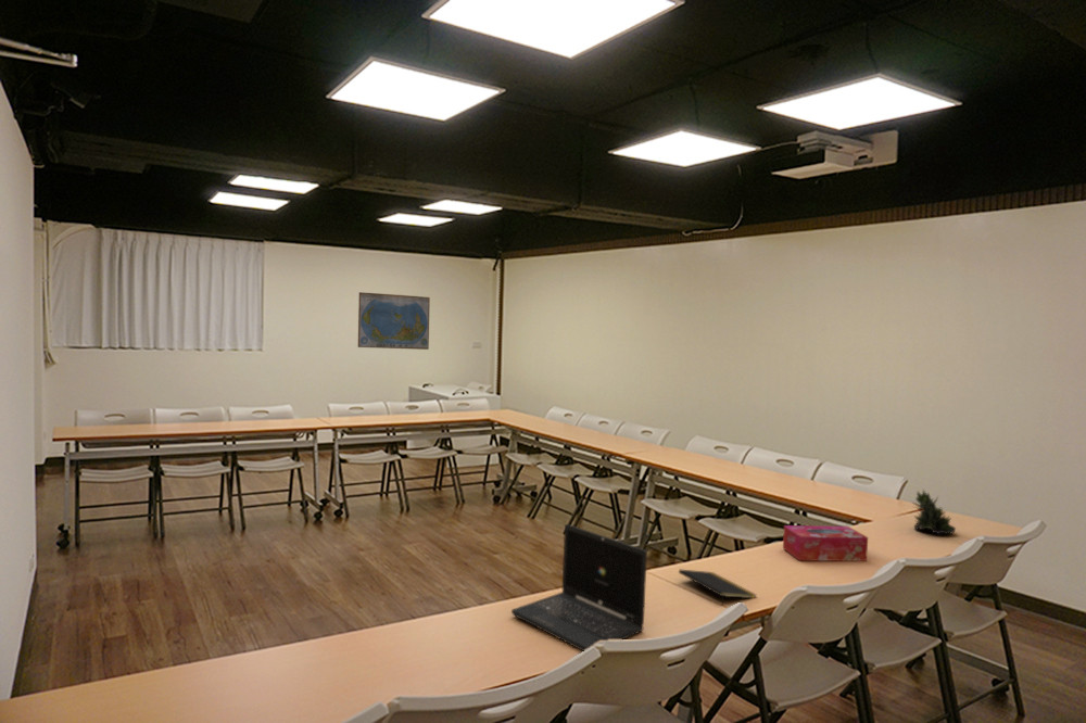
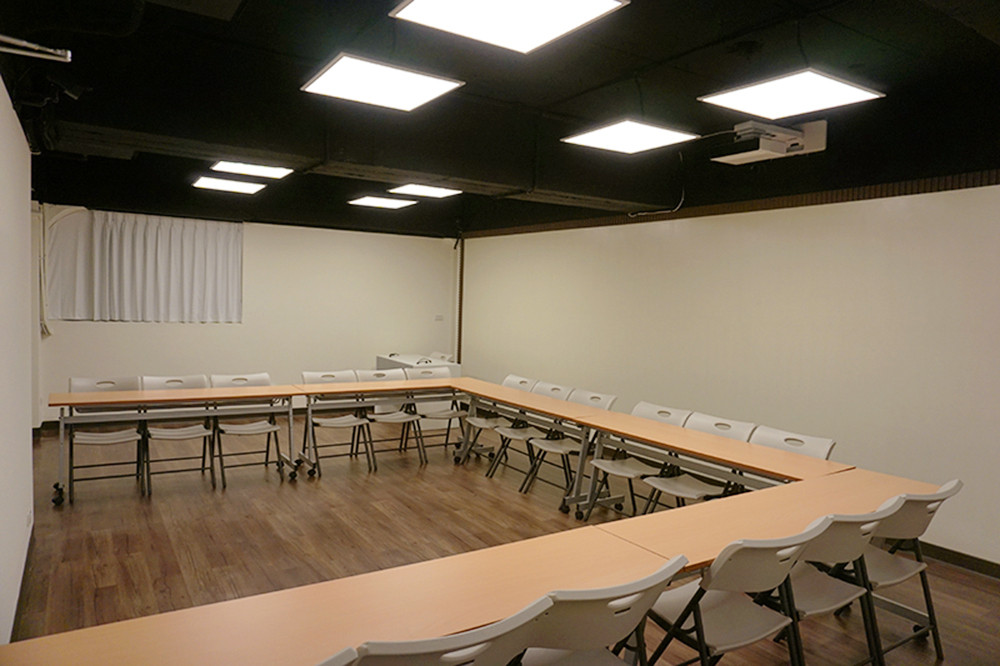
- succulent plant (931, 509)
- laptop (577, 583)
- notepad (716, 583)
- world map (394, 321)
- tissue box (824, 543)
